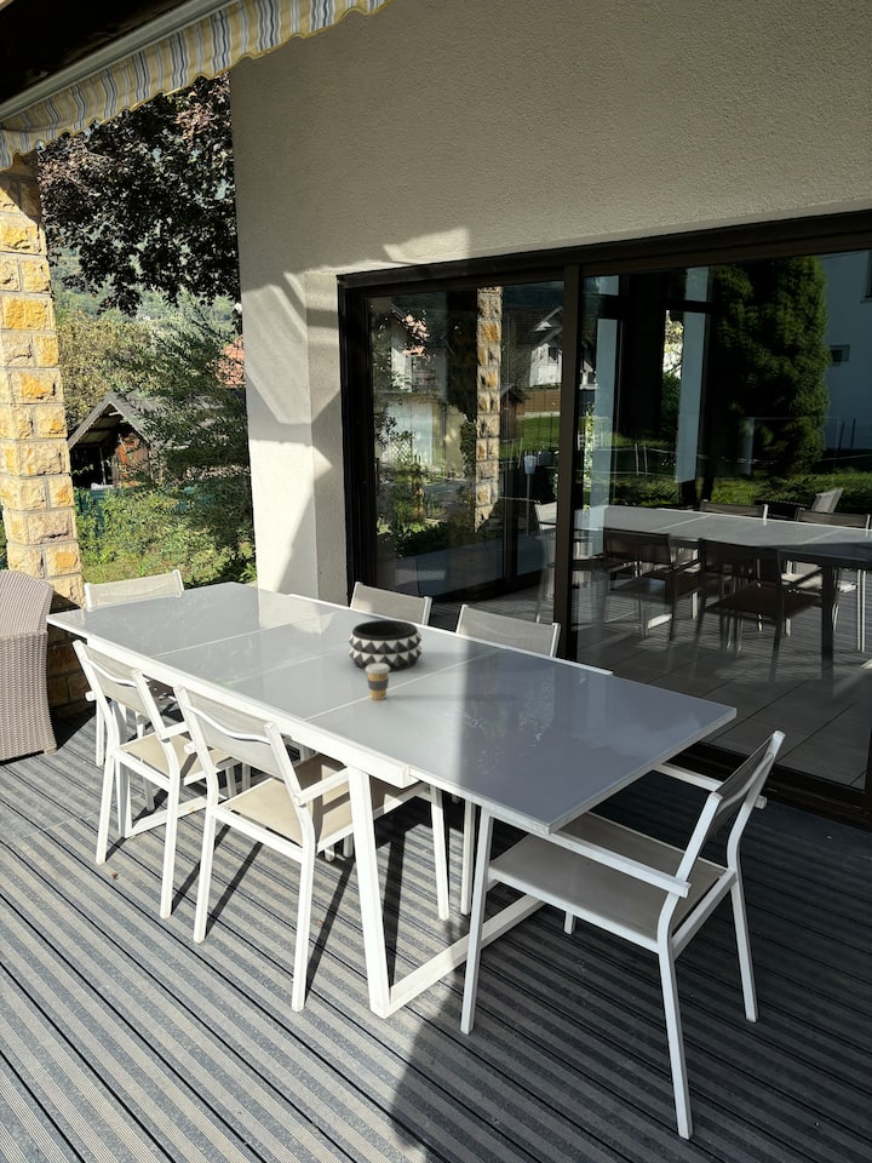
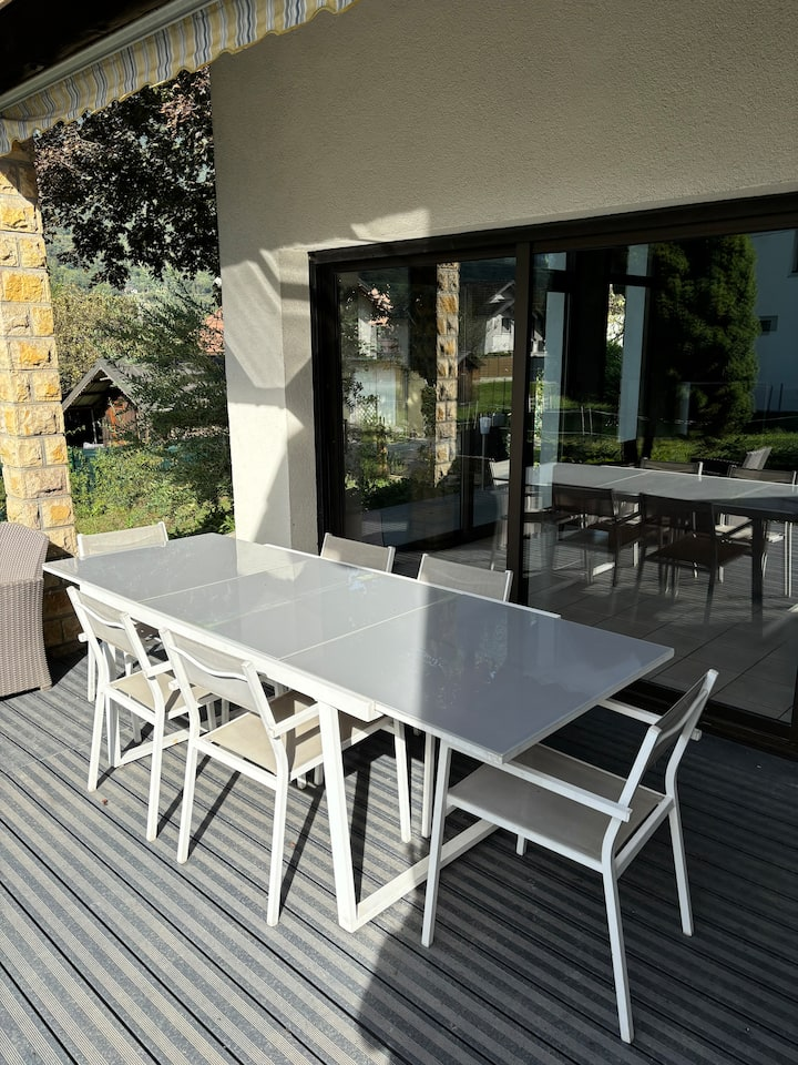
- decorative bowl (385, 644)
- coffee cup (378, 681)
